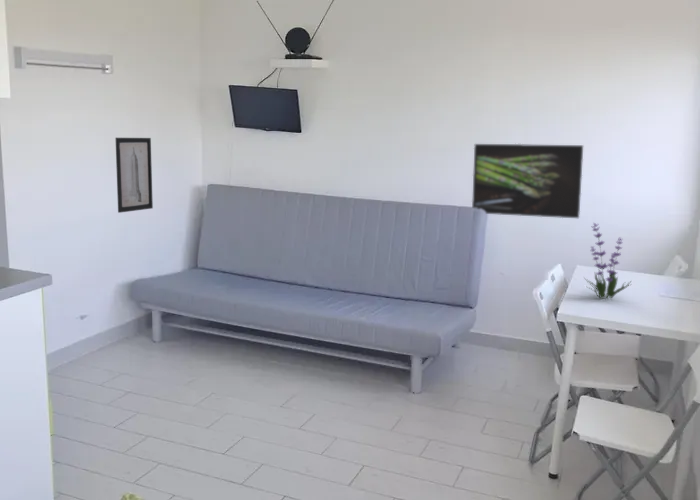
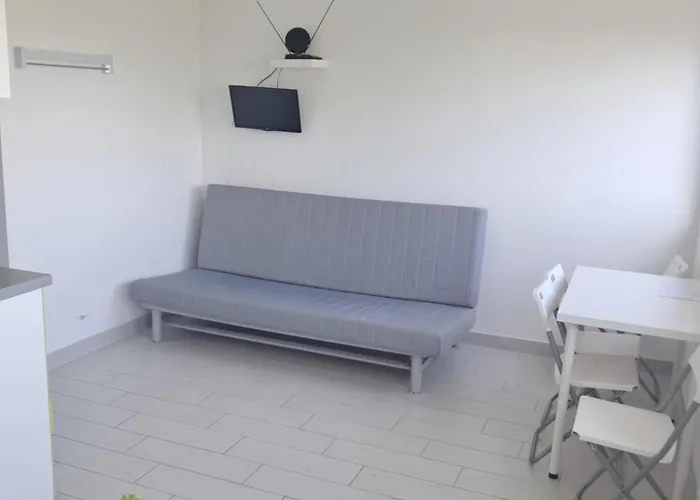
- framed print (525, 180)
- wall art (134, 174)
- plant (605, 263)
